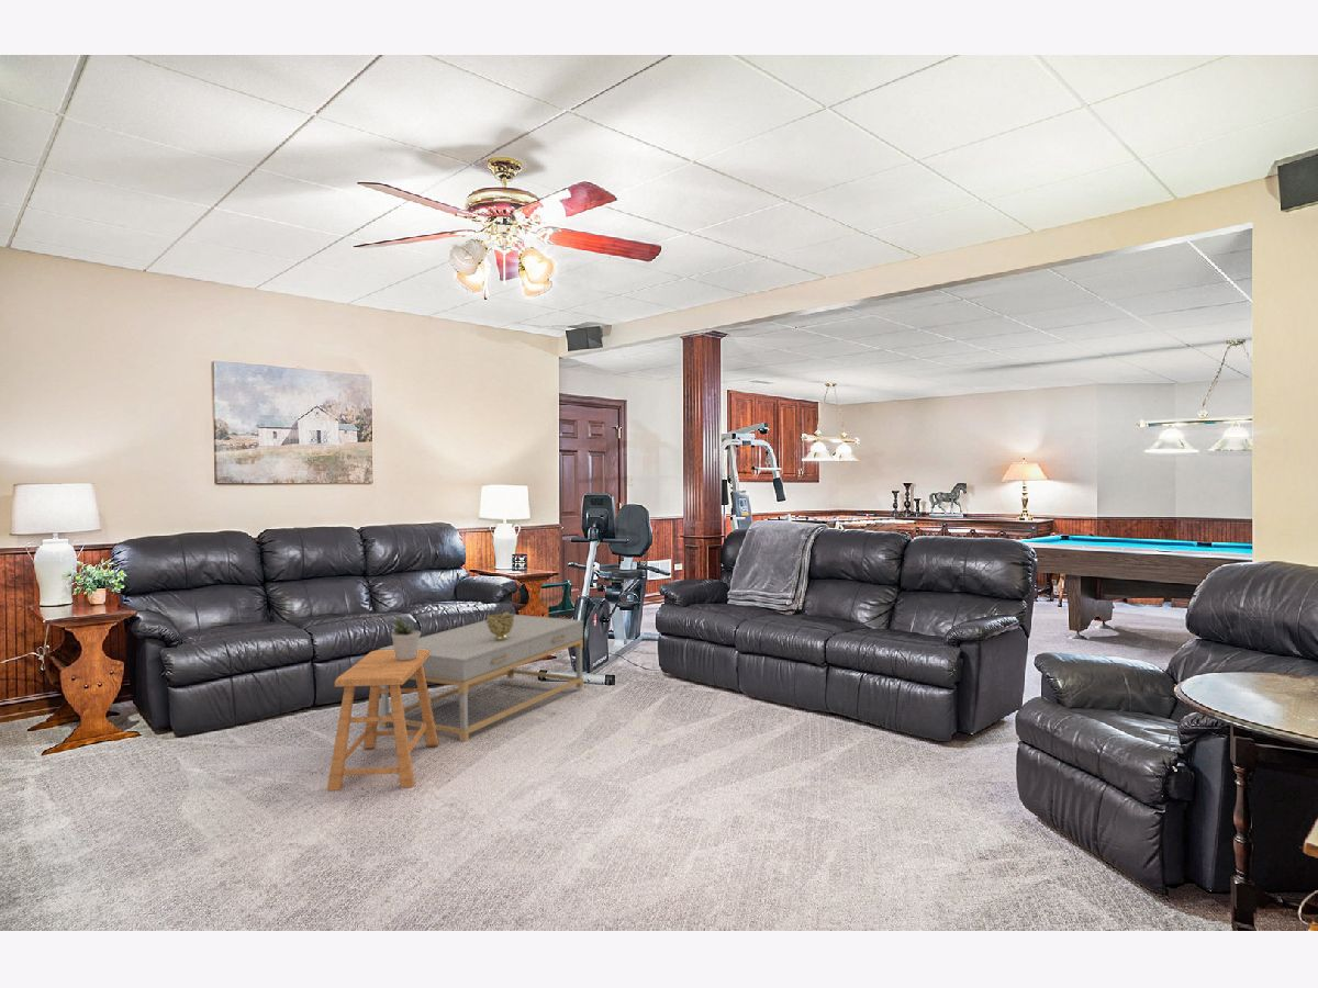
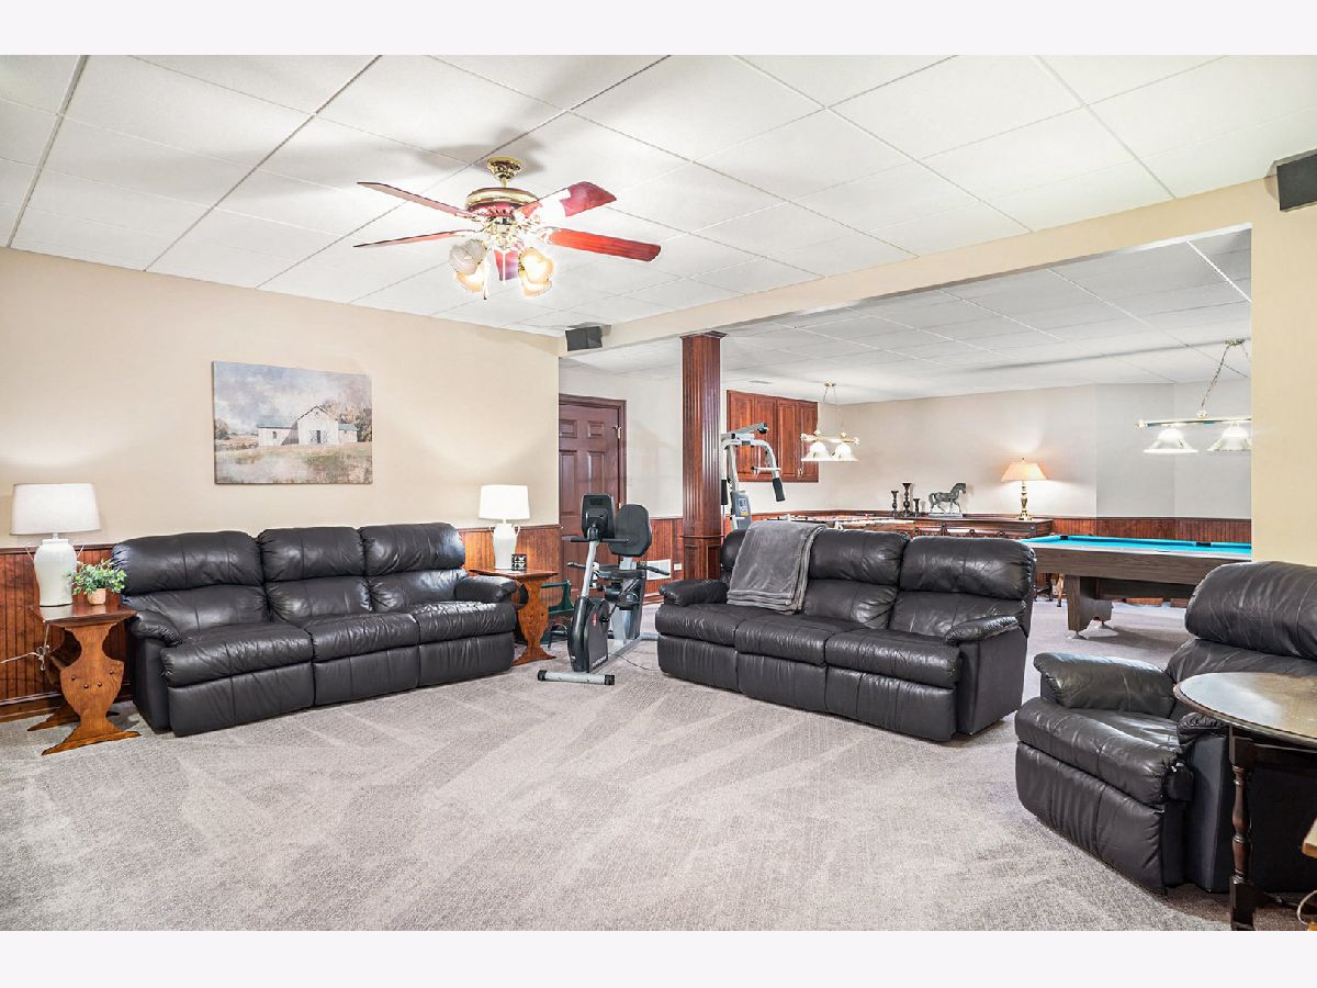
- stool (387, 716)
- potted plant (405, 636)
- decorative bowl (500, 626)
- coffee table (491, 670)
